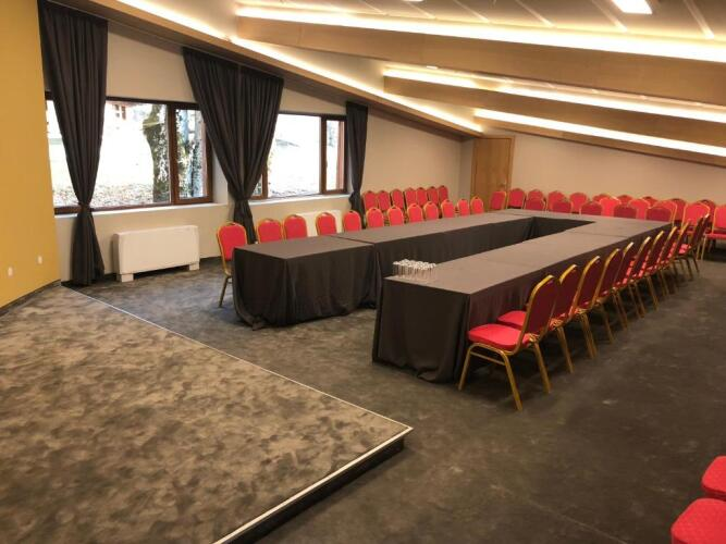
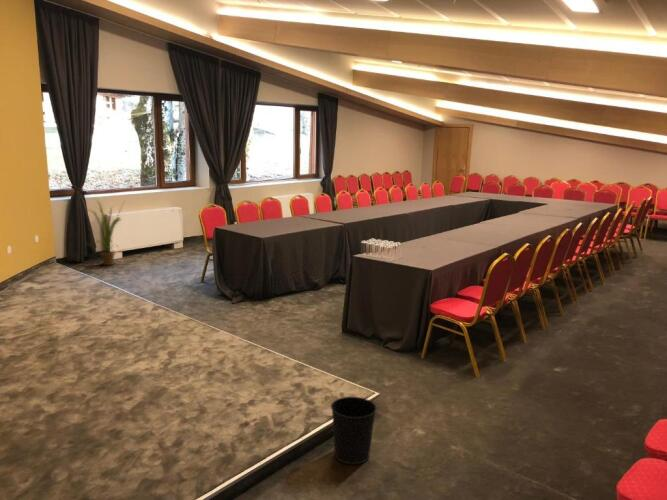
+ wastebasket (352, 430)
+ house plant (103, 233)
